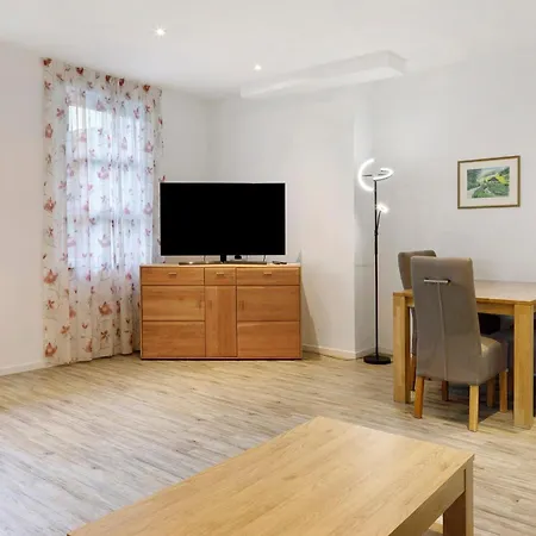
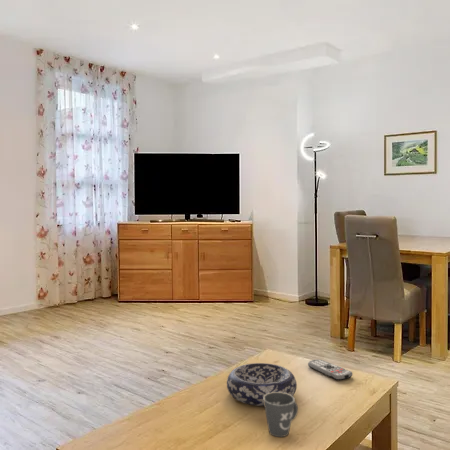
+ mug (282, 414)
+ remote control (328, 369)
+ decorative bowl (261, 383)
